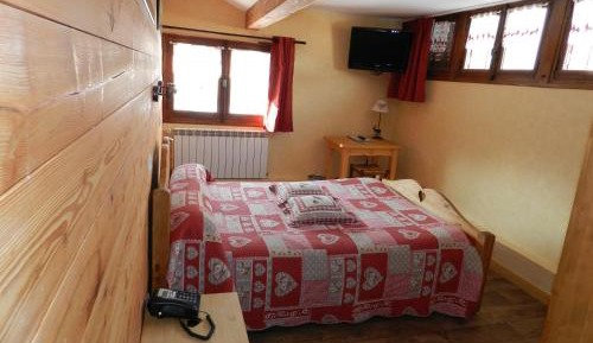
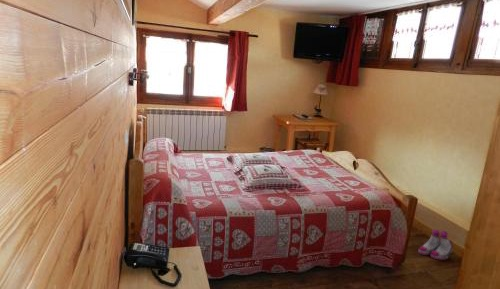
+ boots (436, 242)
